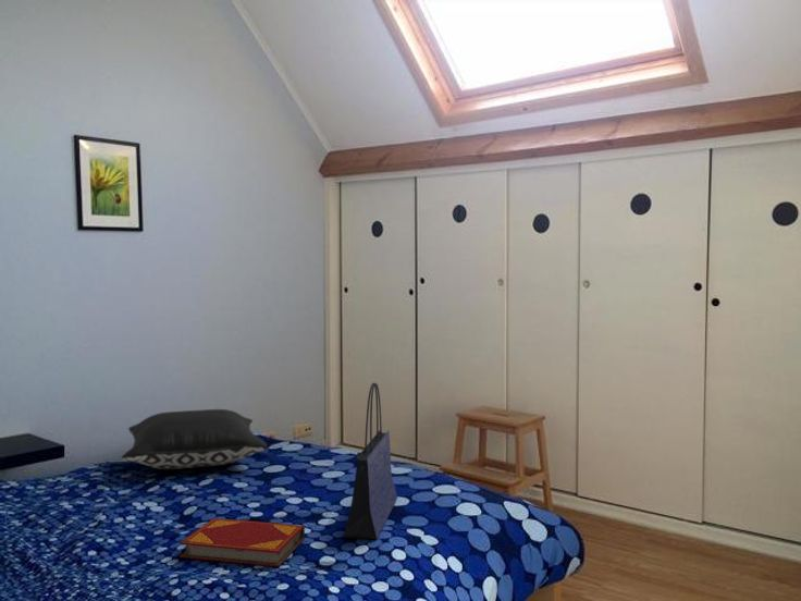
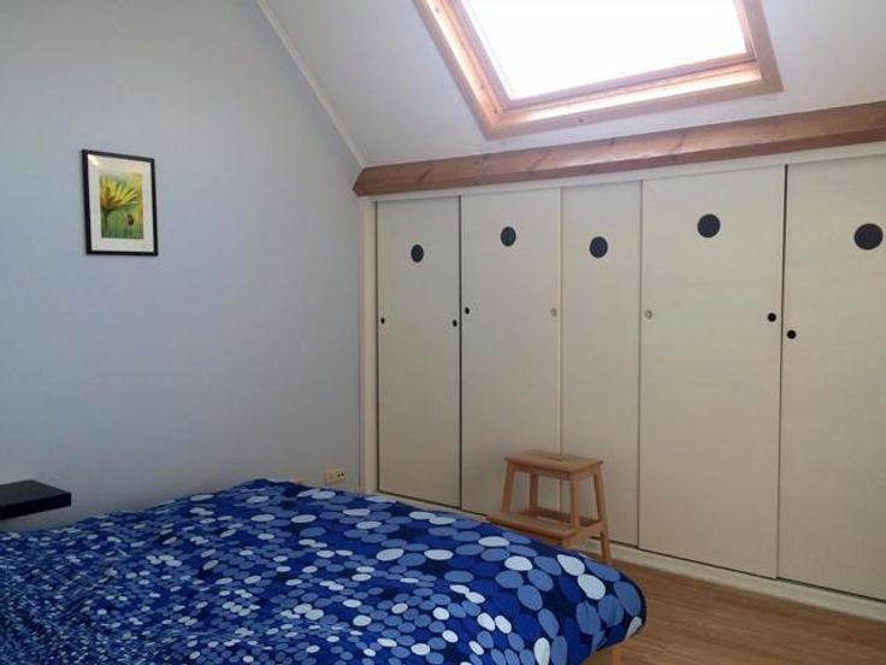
- pillow (194, 437)
- tote bag (371, 451)
- hardback book (244, 540)
